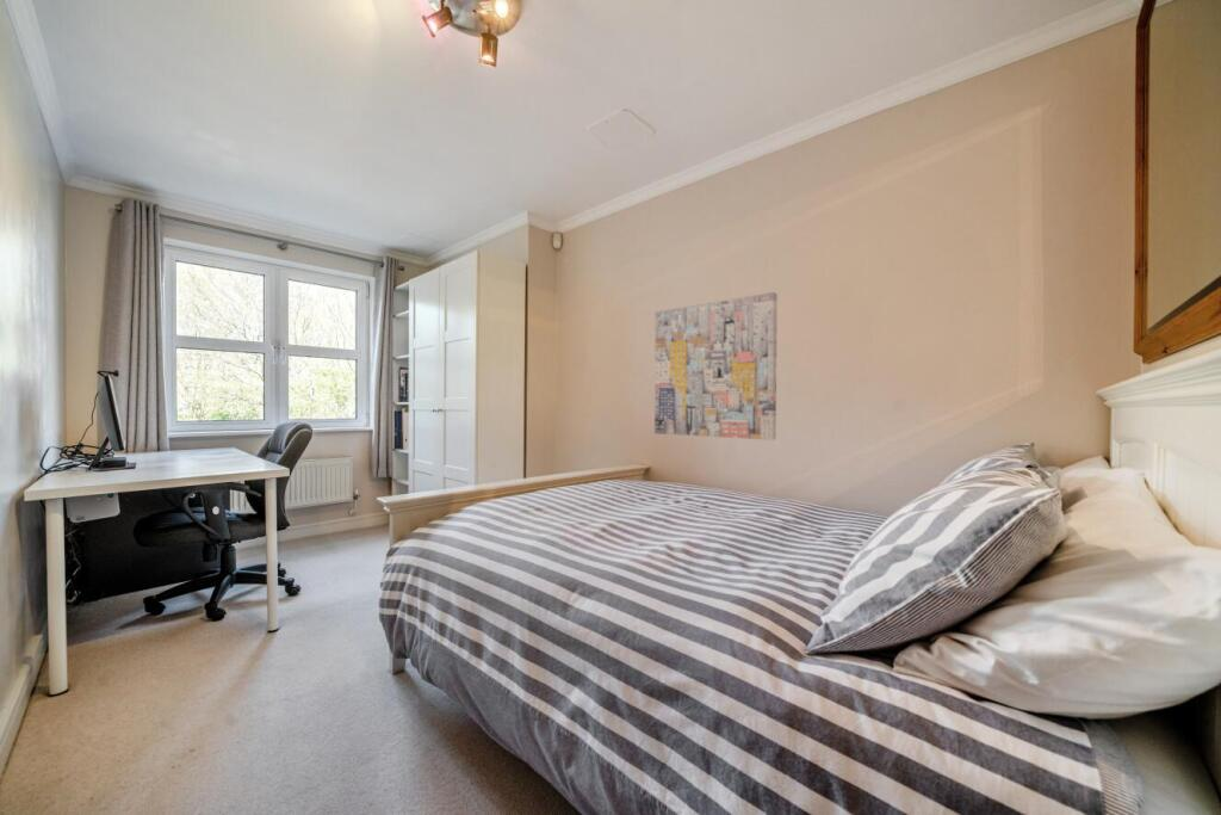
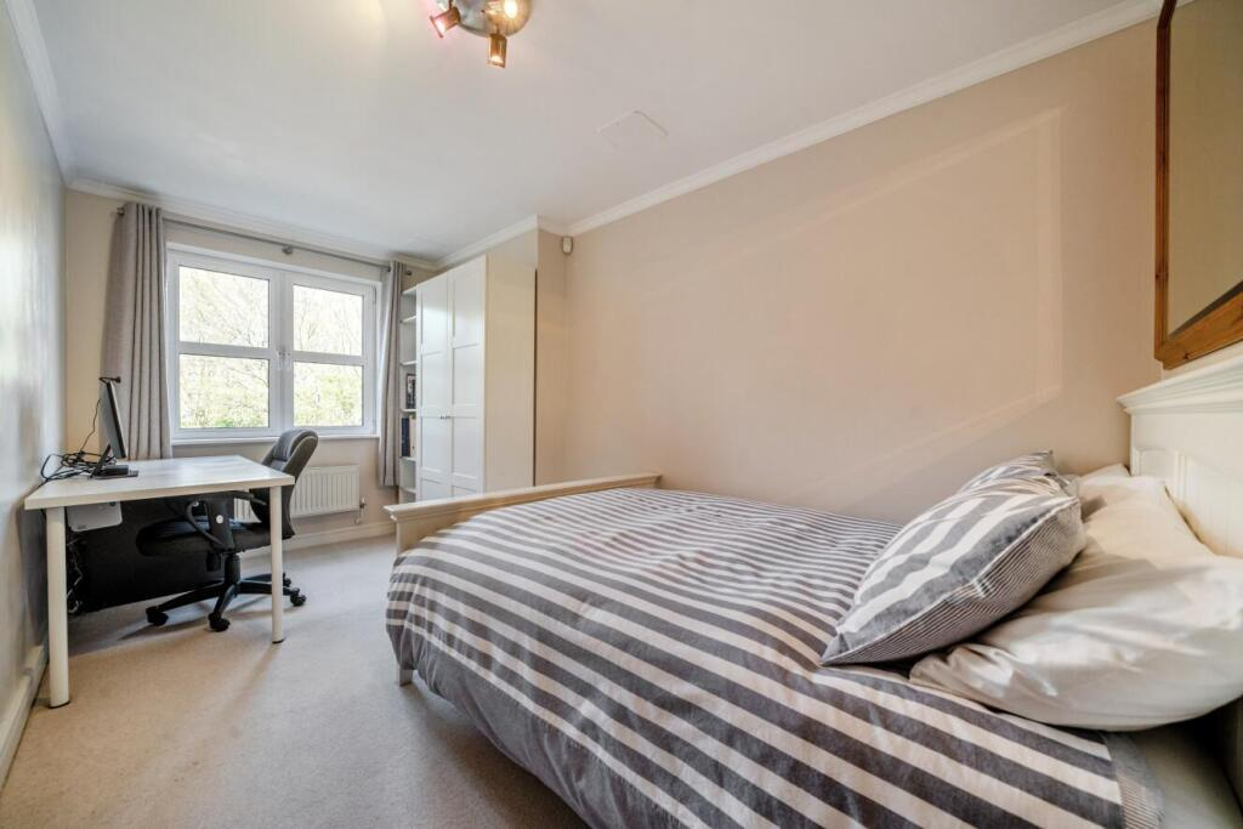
- wall art (709, 369)
